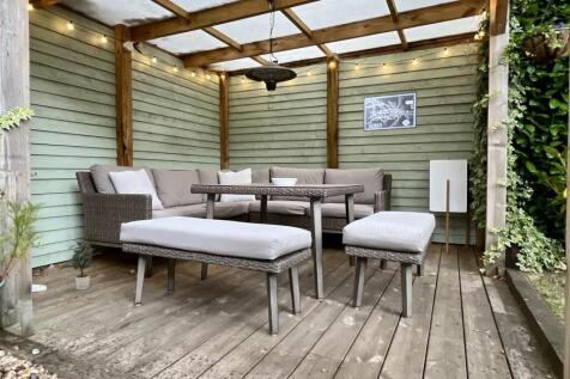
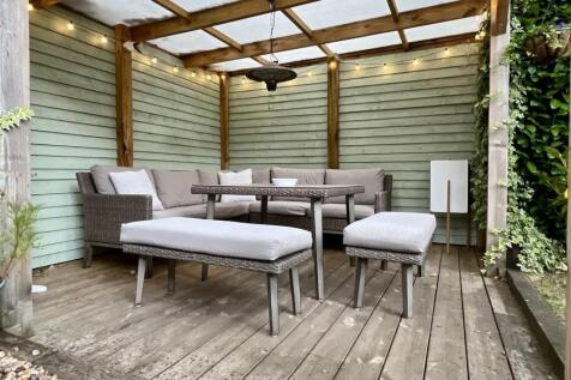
- wall art (389, 111)
- potted plant (80, 265)
